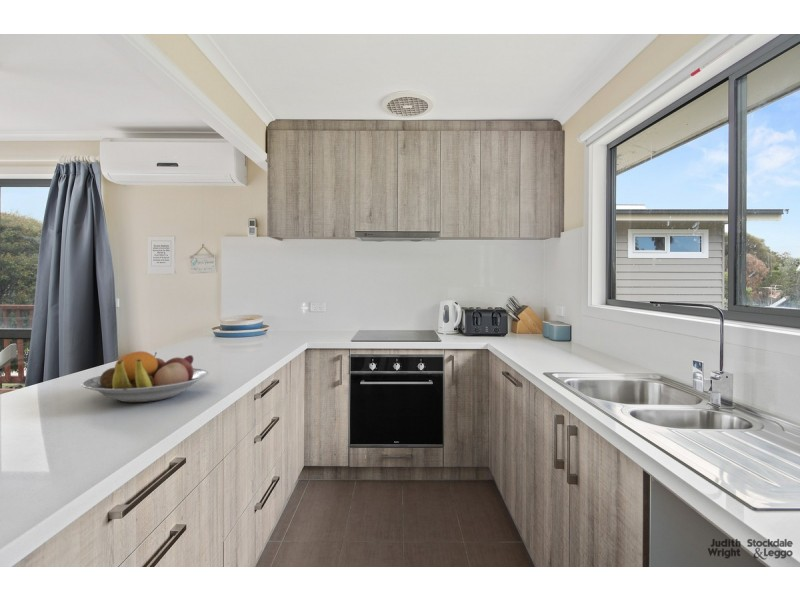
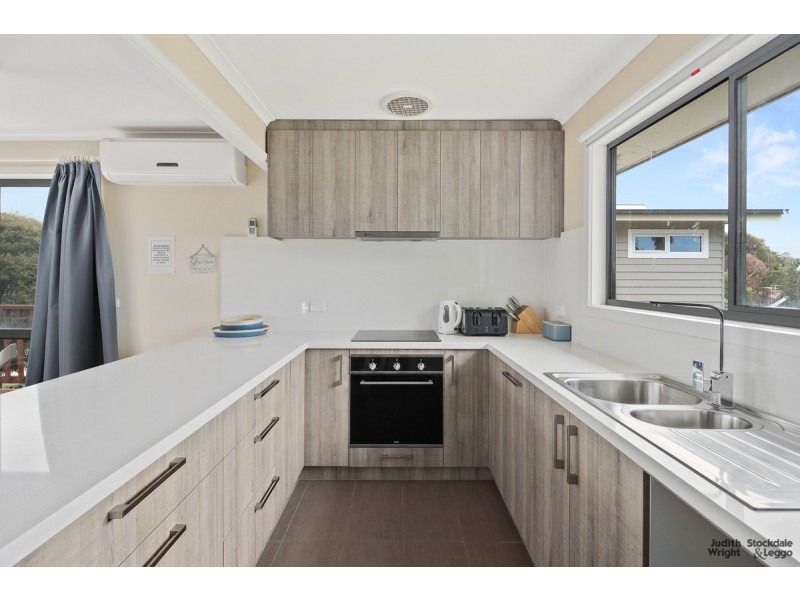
- fruit bowl (149, 372)
